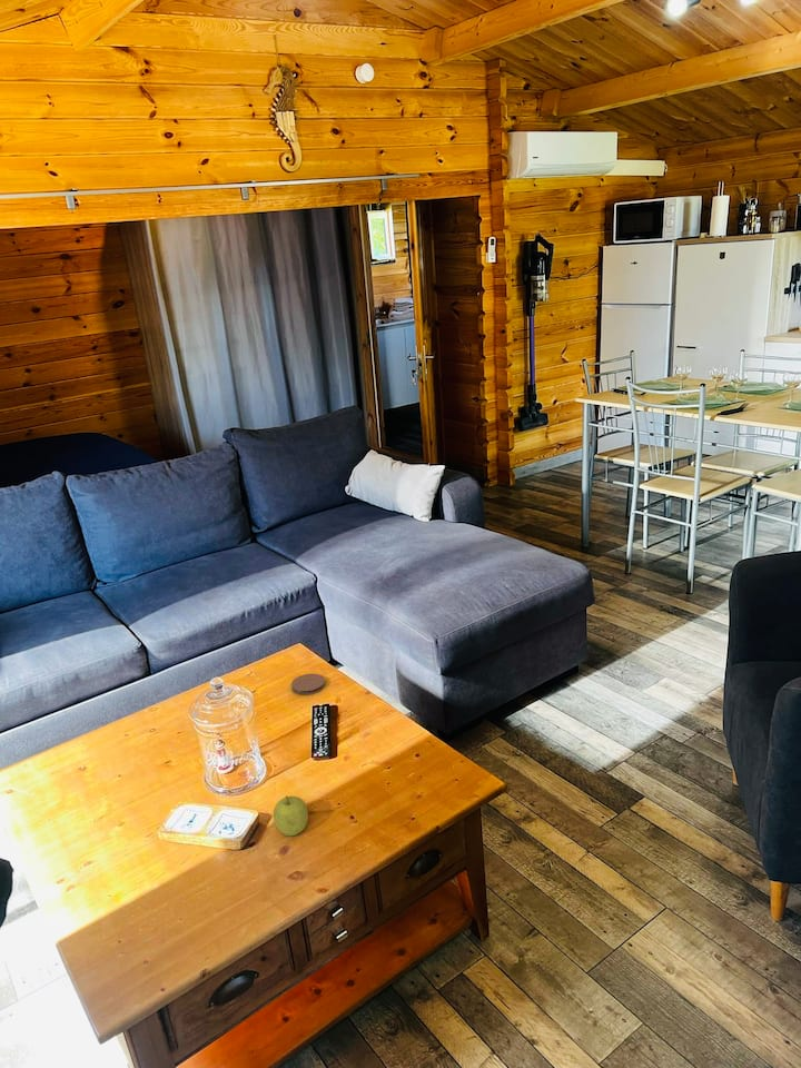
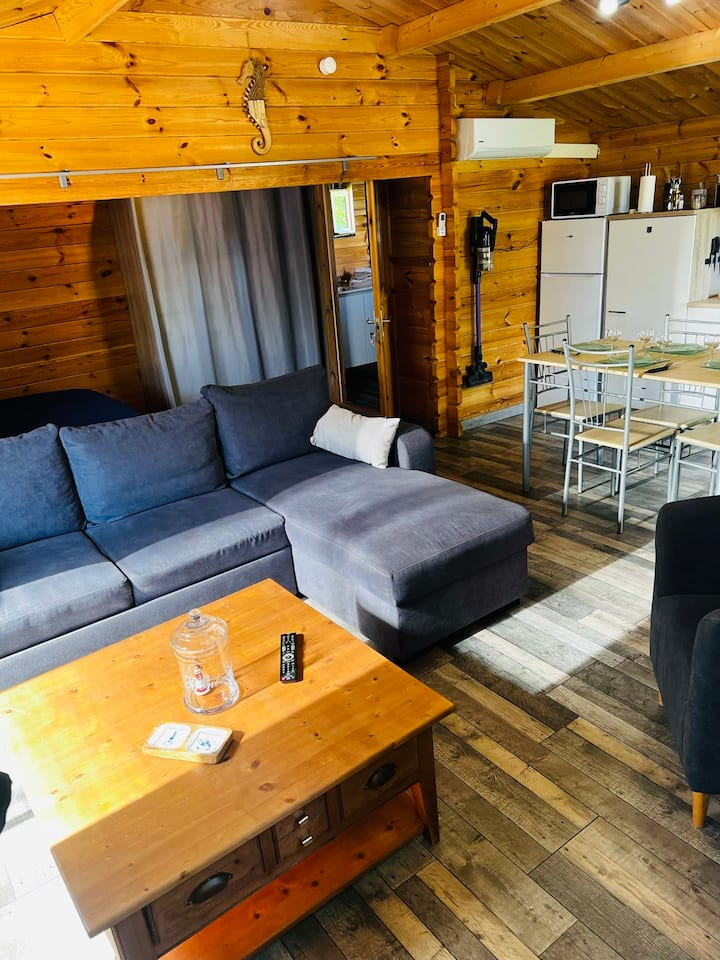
- coaster (308, 683)
- fruit (290, 814)
